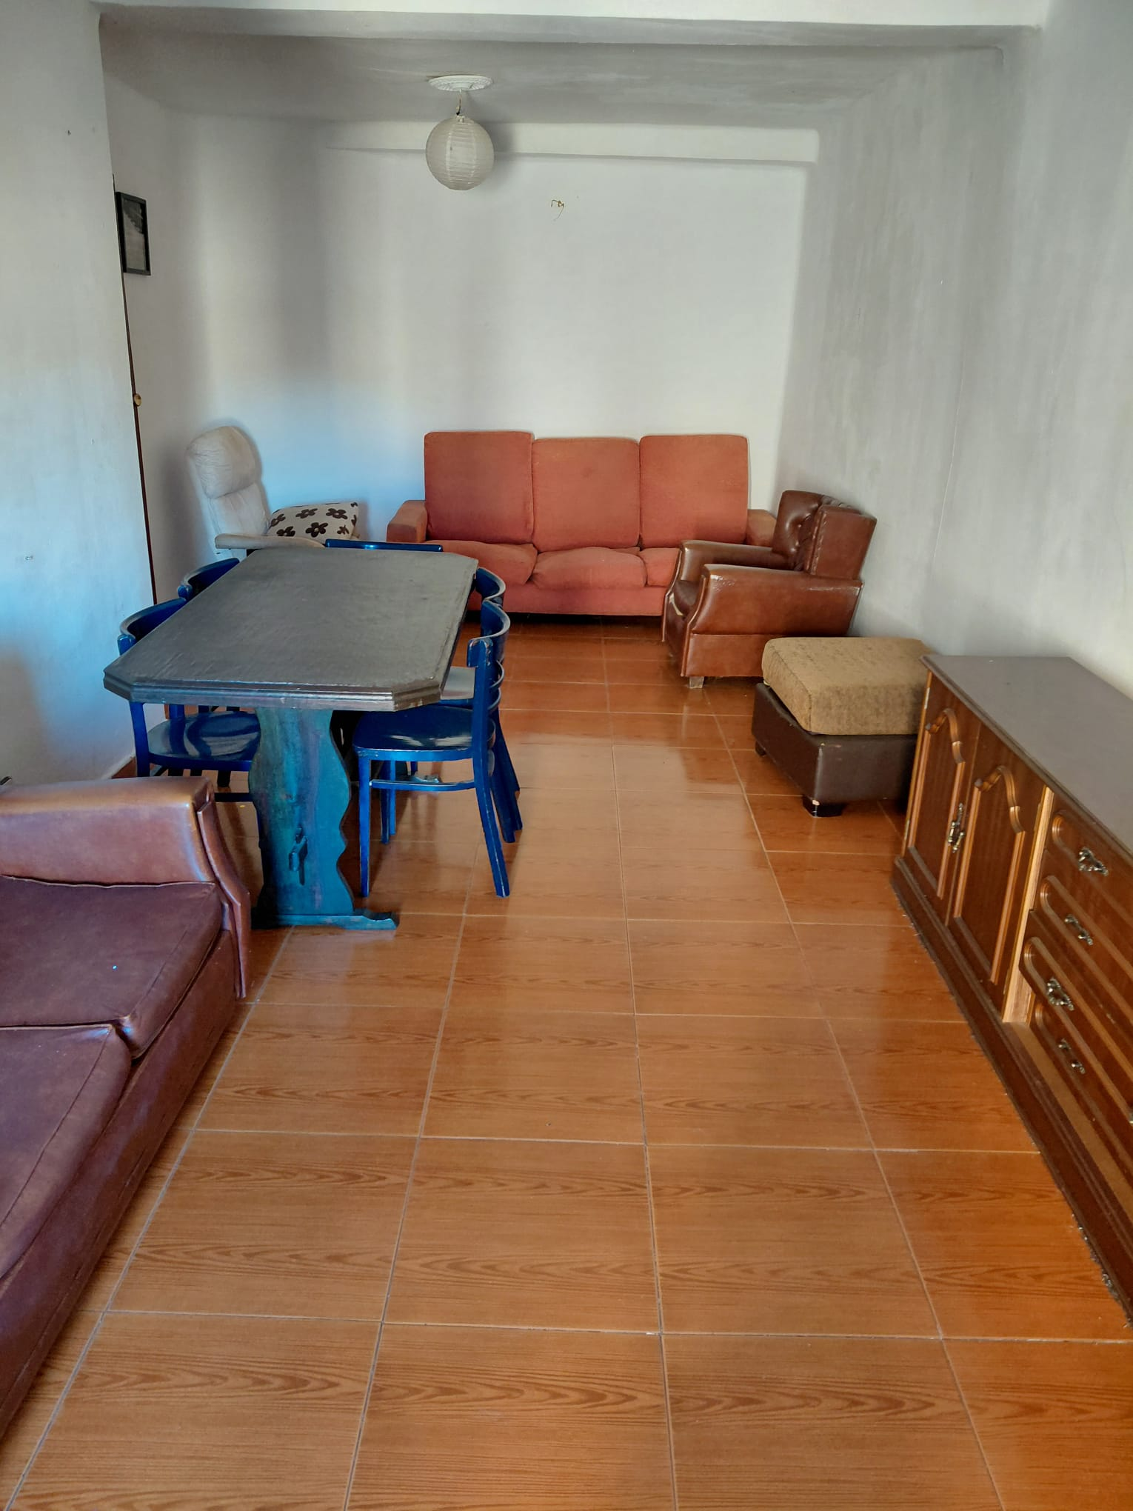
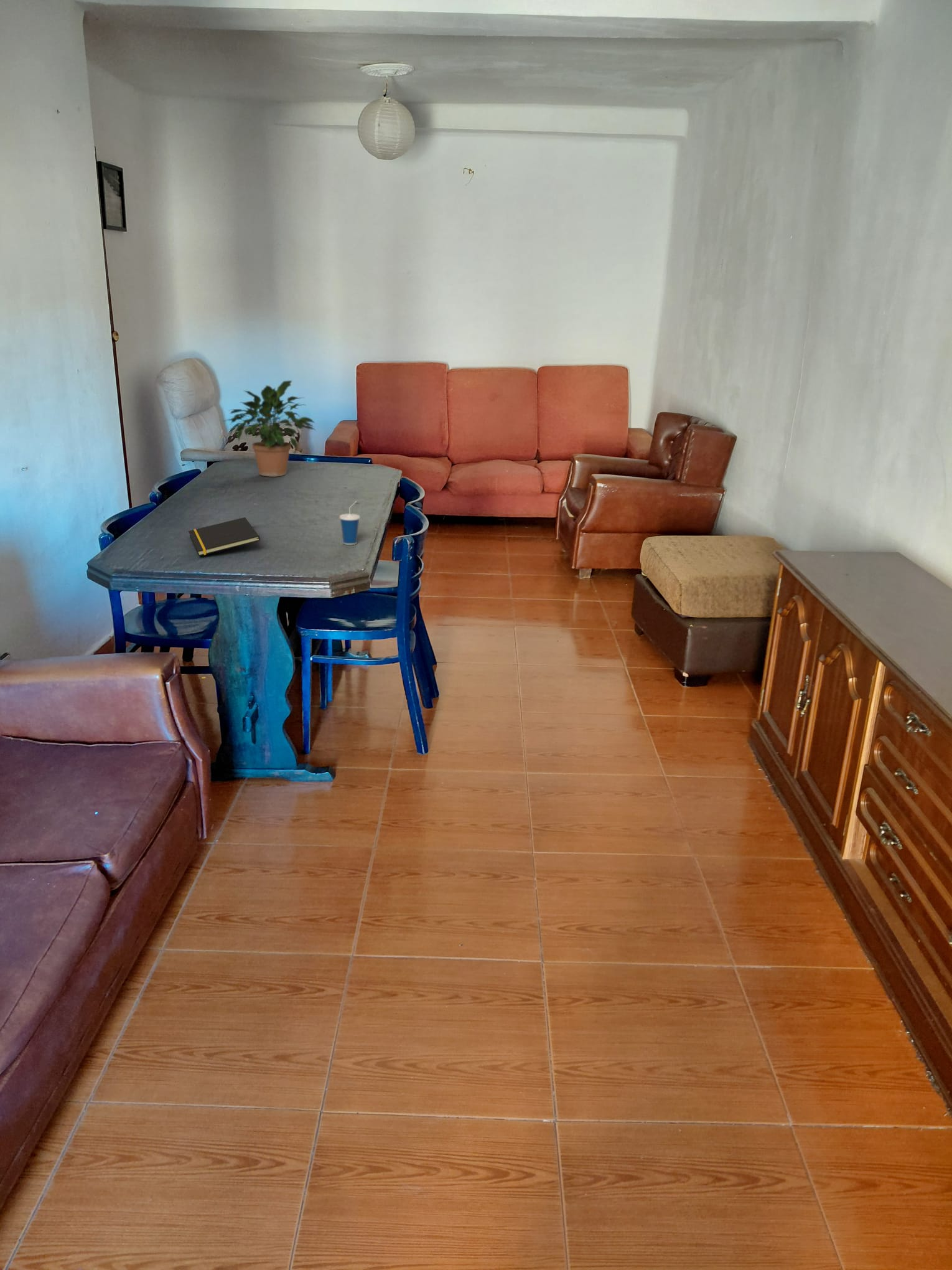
+ cup (350, 522)
+ potted plant (266, 426)
+ notepad (223, 535)
